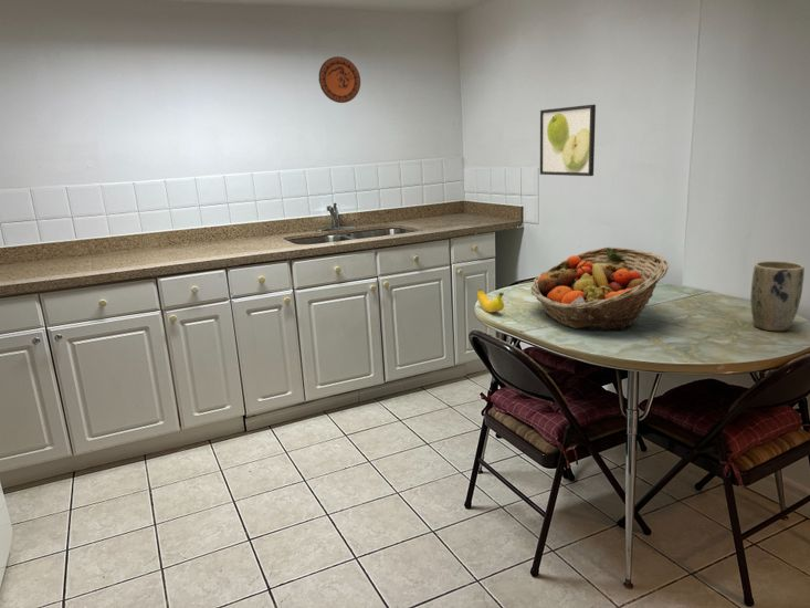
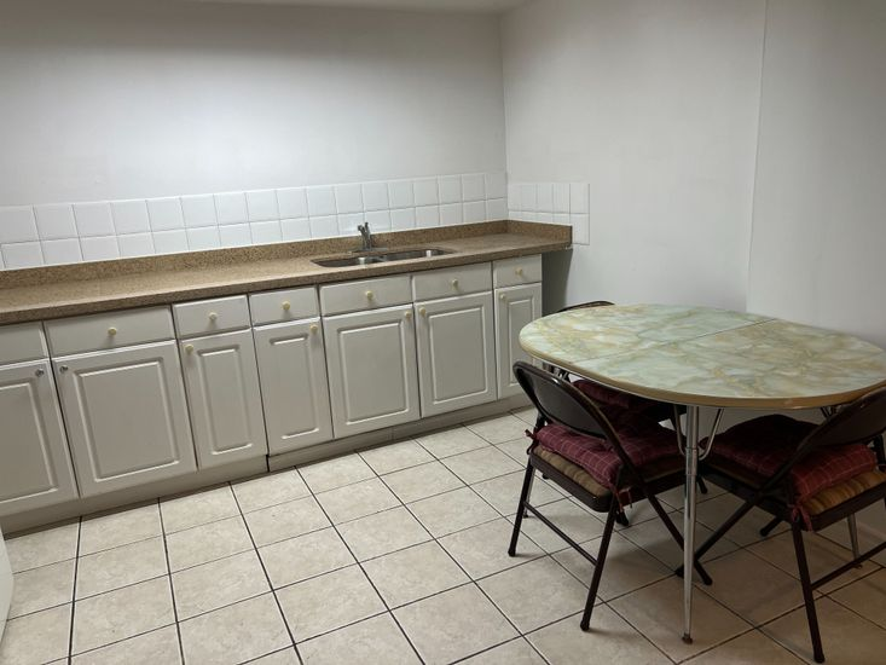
- fruit basket (596, 286)
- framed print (566, 141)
- decorative plate (339, 80)
- banana (490, 301)
- plant pot (775, 296)
